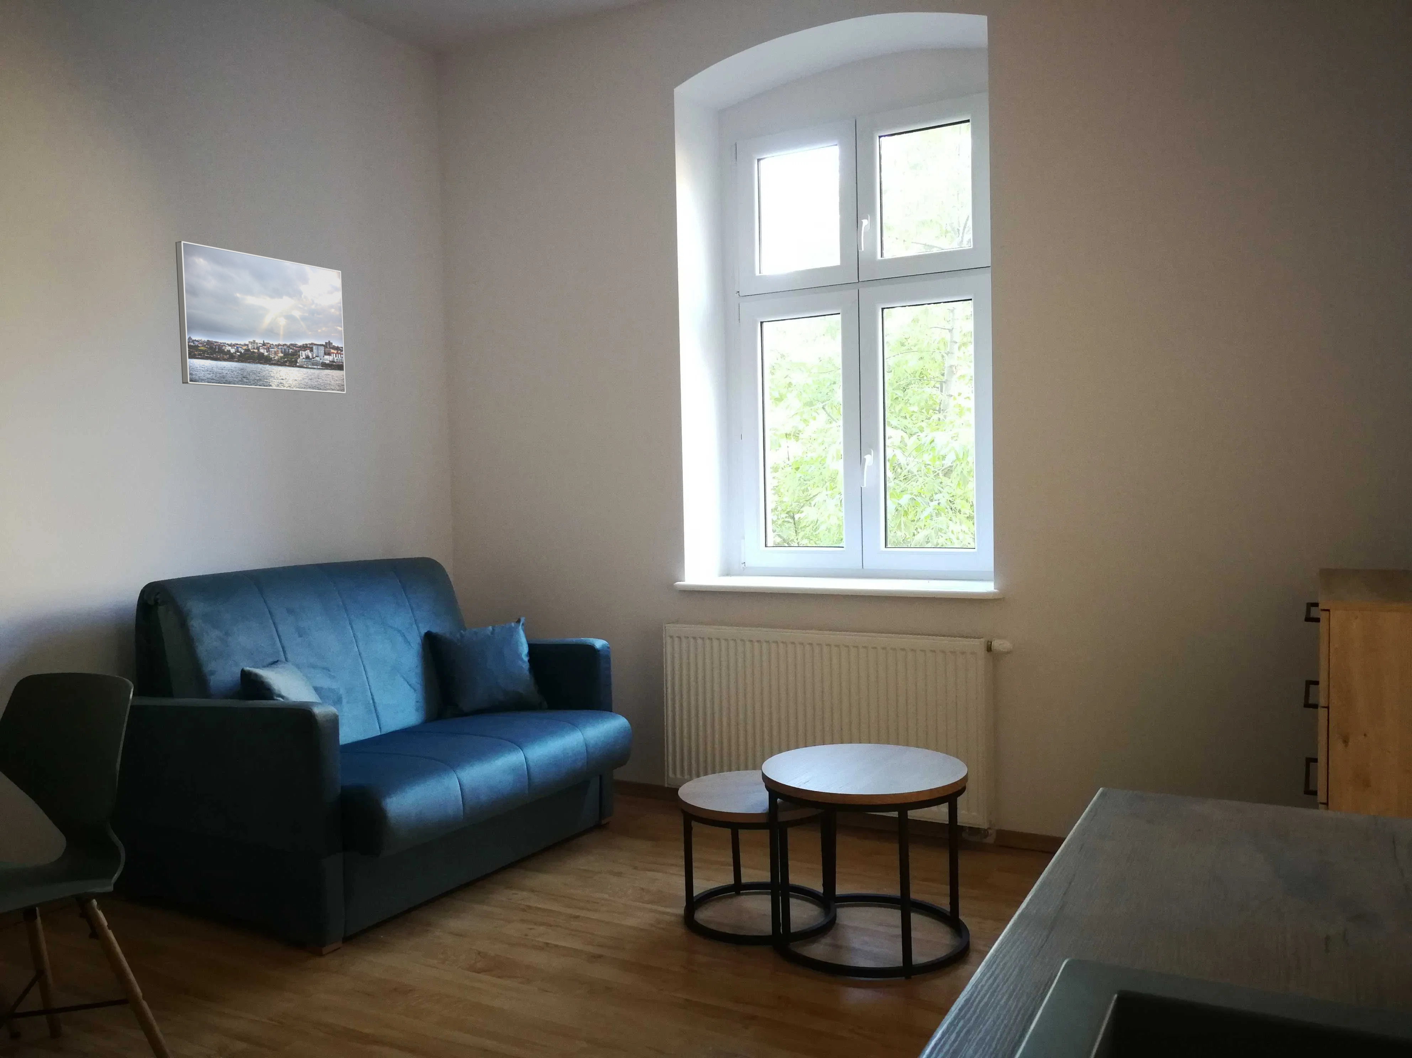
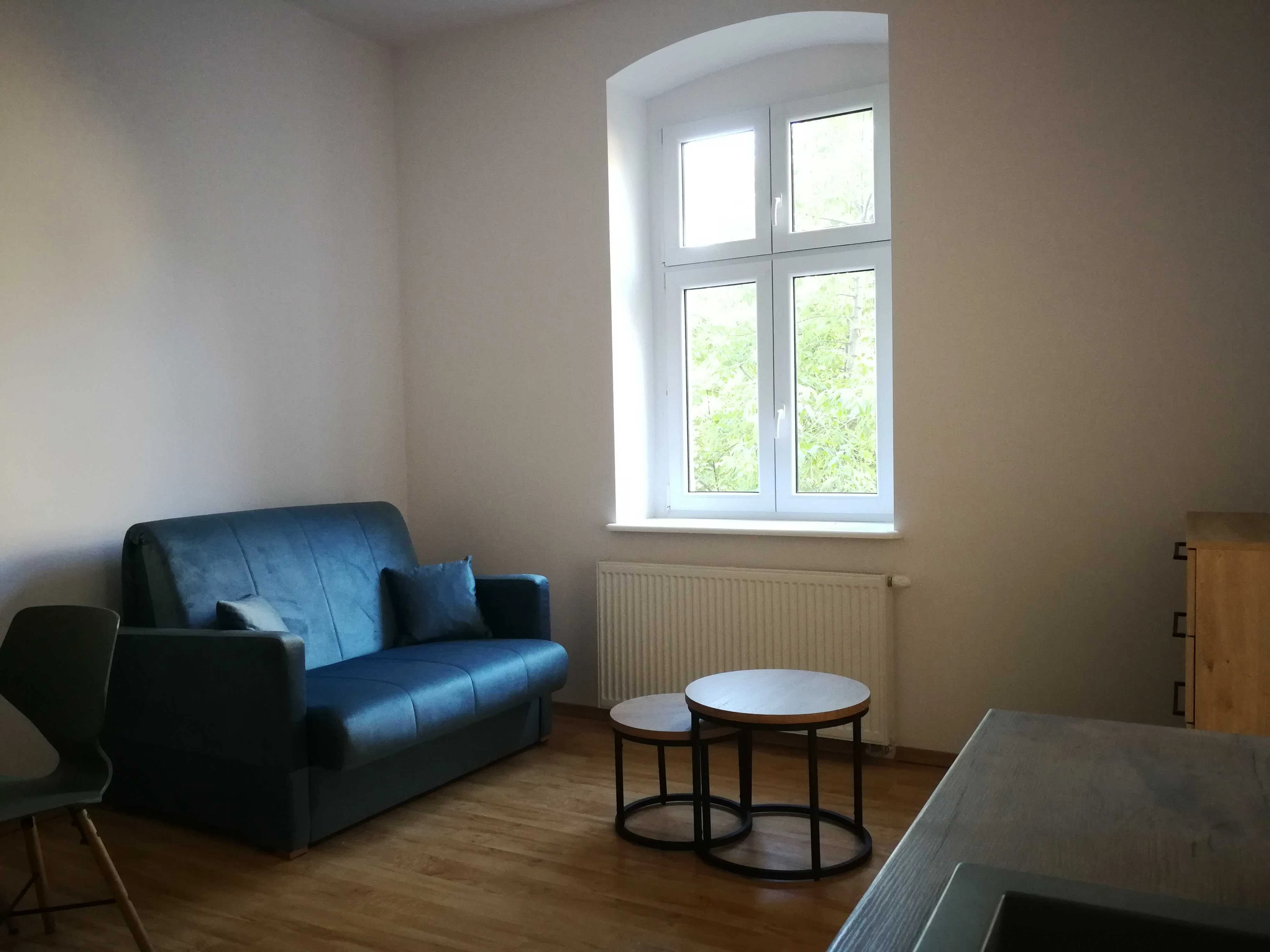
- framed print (267, 323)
